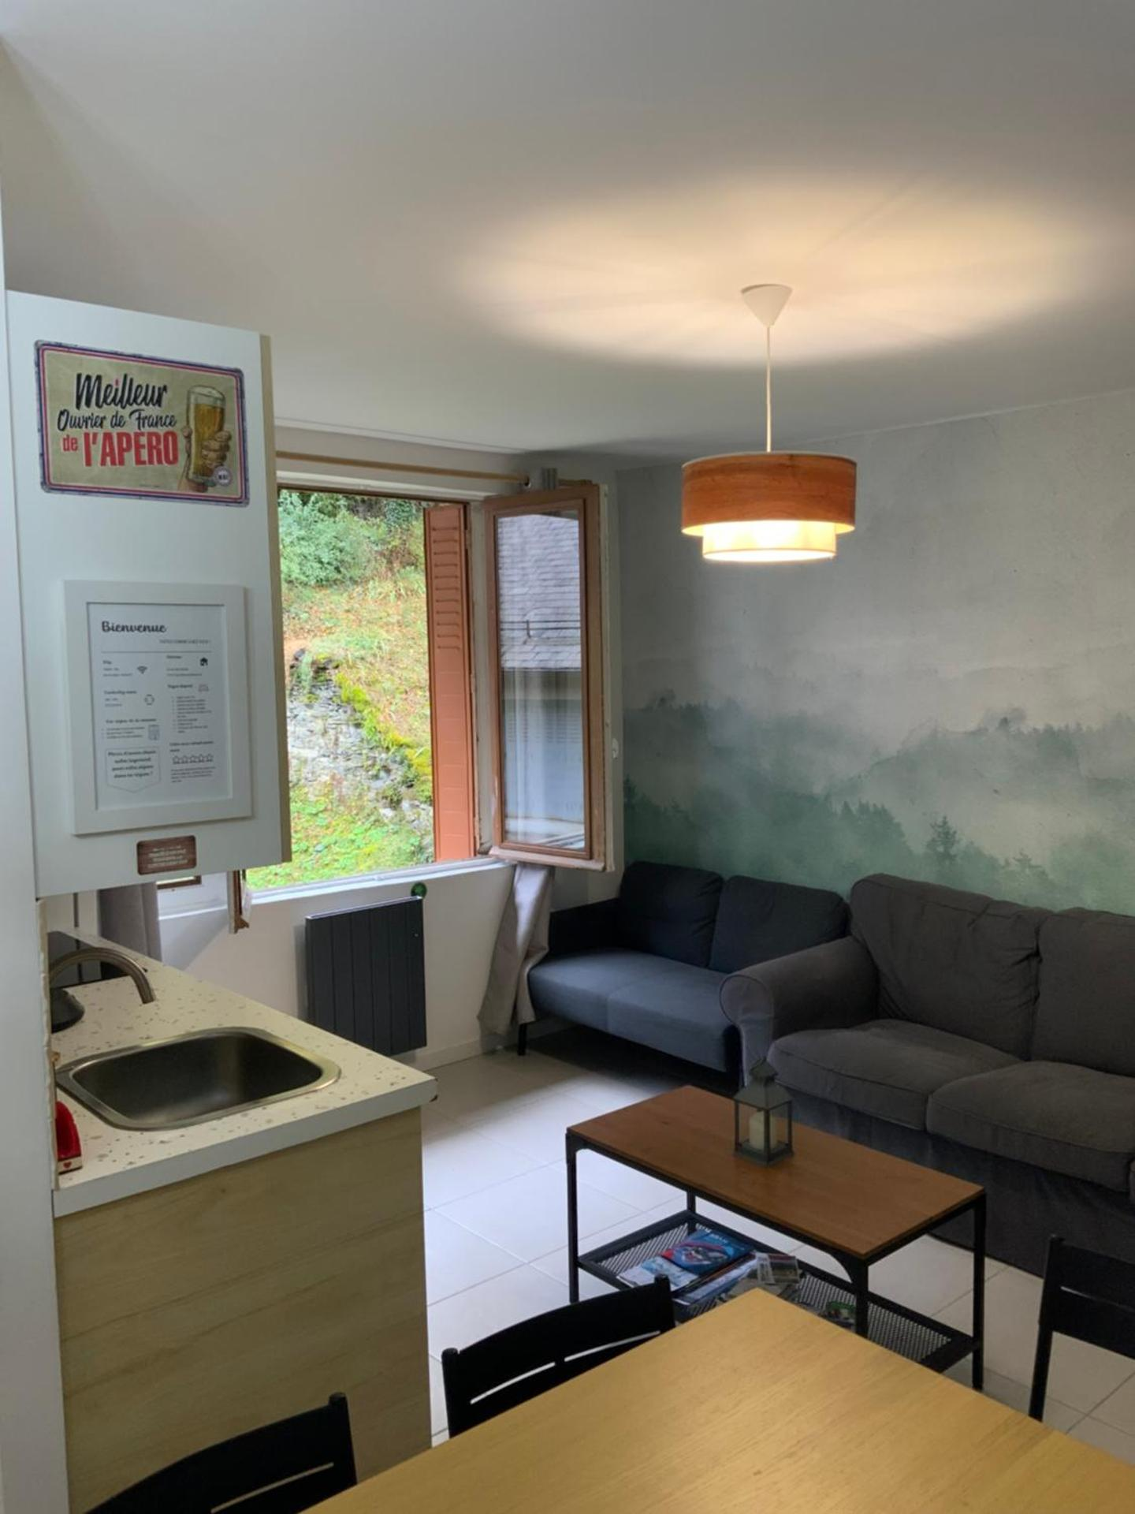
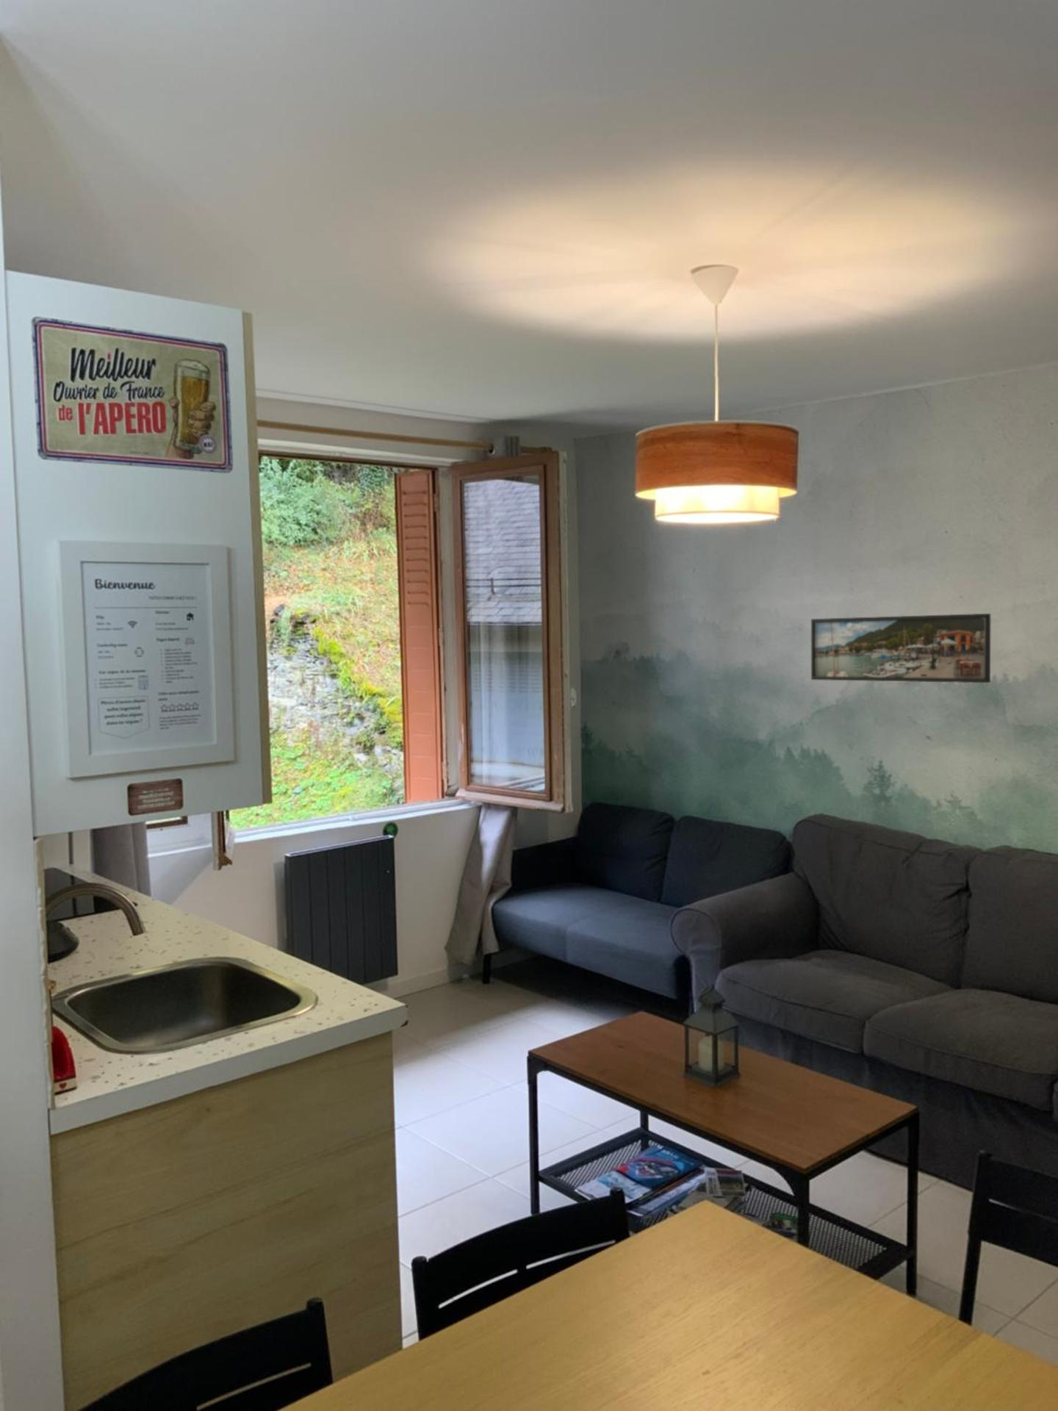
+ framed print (895, 648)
